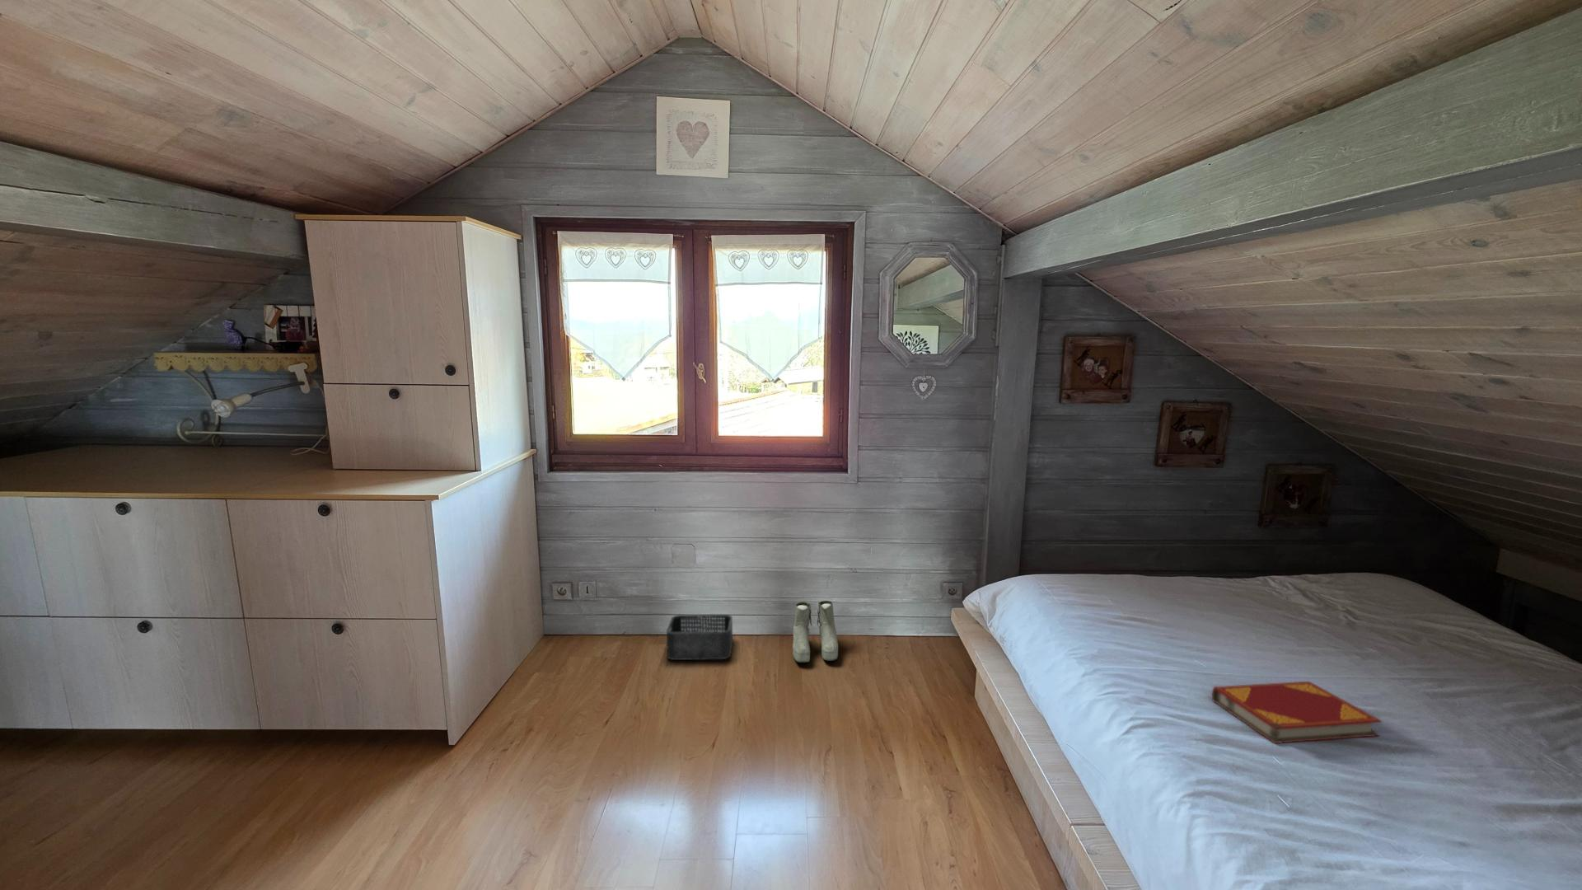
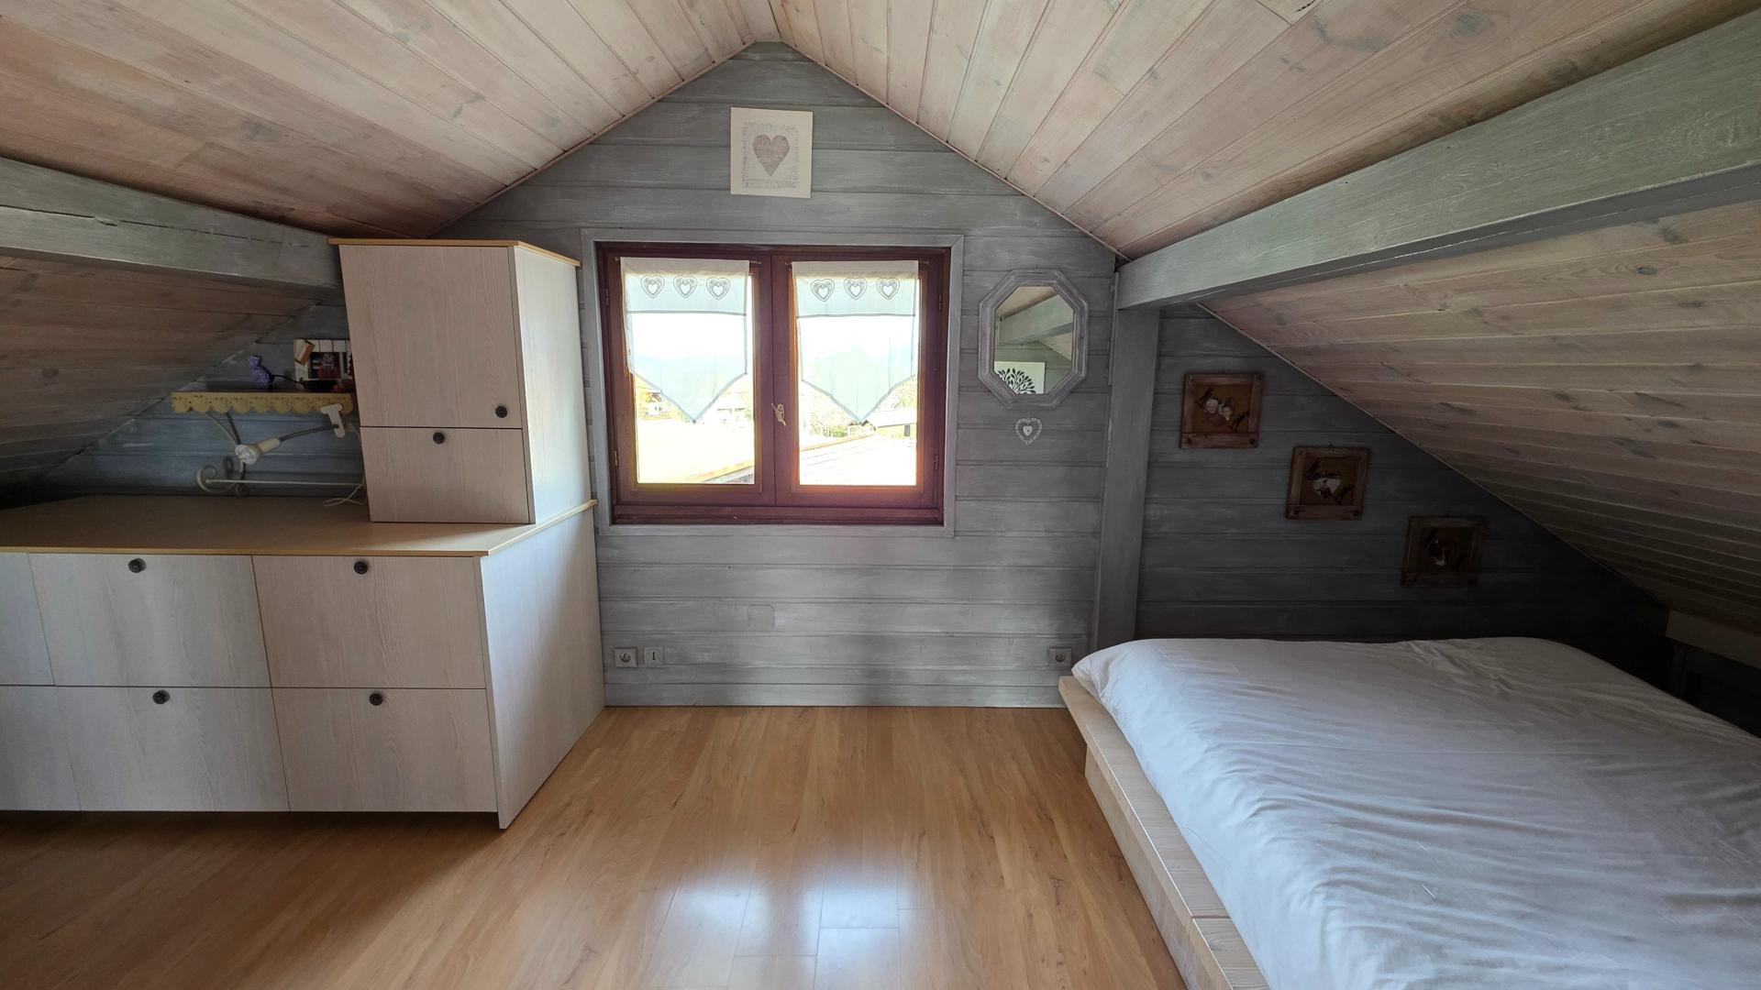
- storage bin (701, 636)
- boots (819, 629)
- hardback book (1292, 710)
